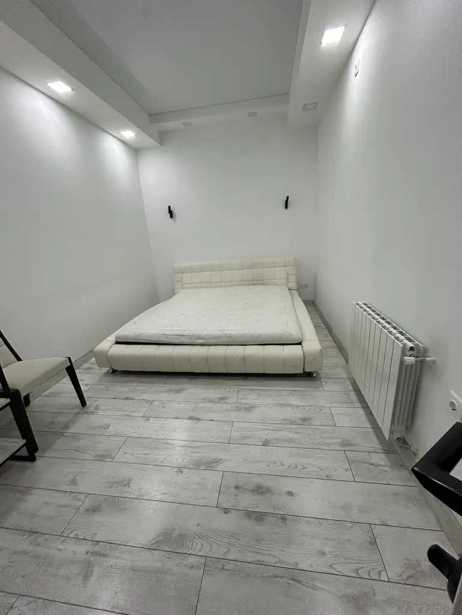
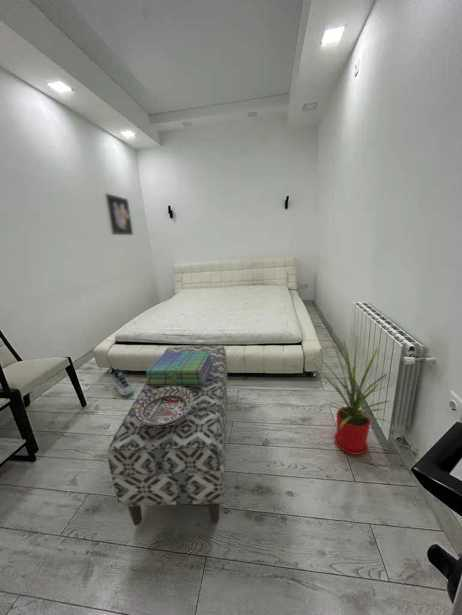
+ decorative bowl (165, 408)
+ bench (188, 412)
+ house plant (356, 398)
+ stack of books (181, 369)
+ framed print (119, 216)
+ sneaker (121, 379)
